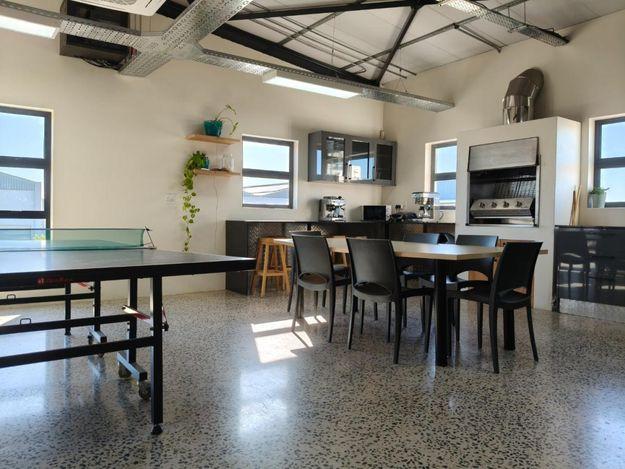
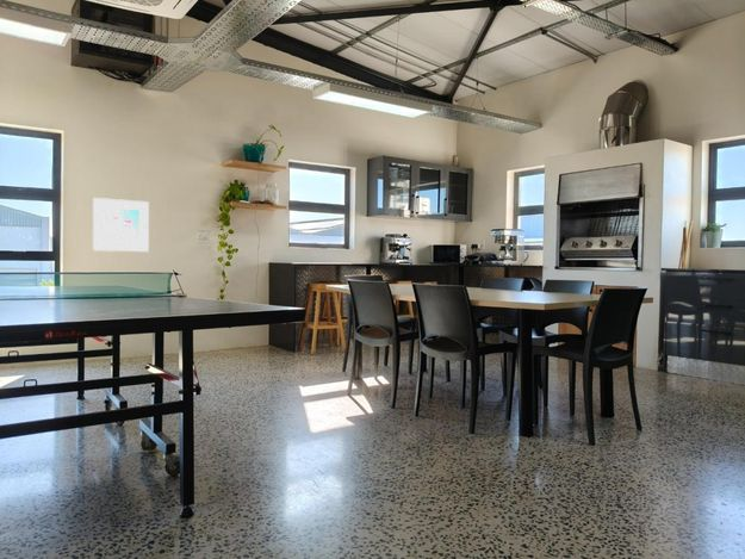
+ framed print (122, 225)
